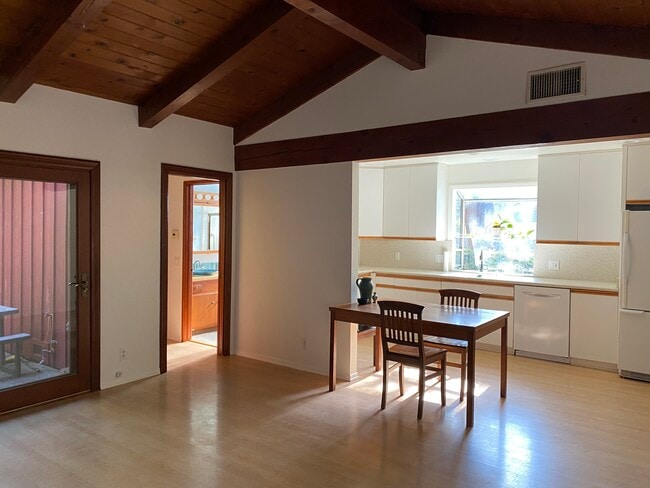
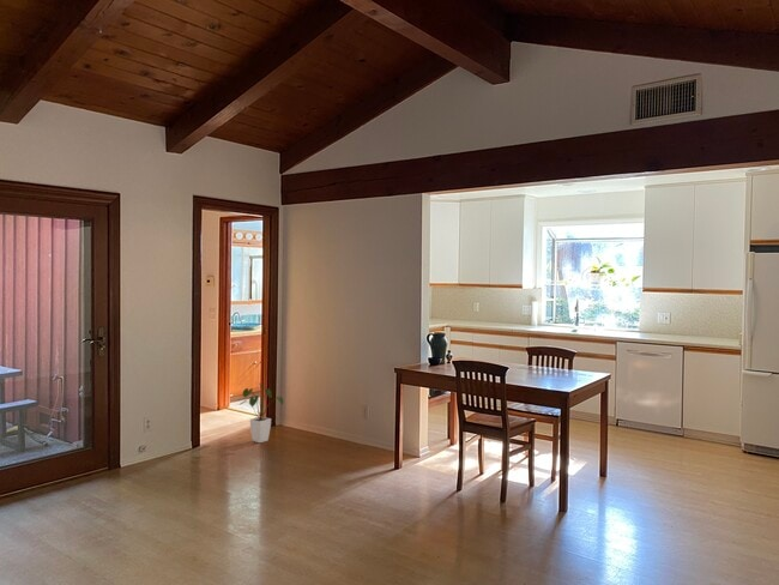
+ house plant (264, 412)
